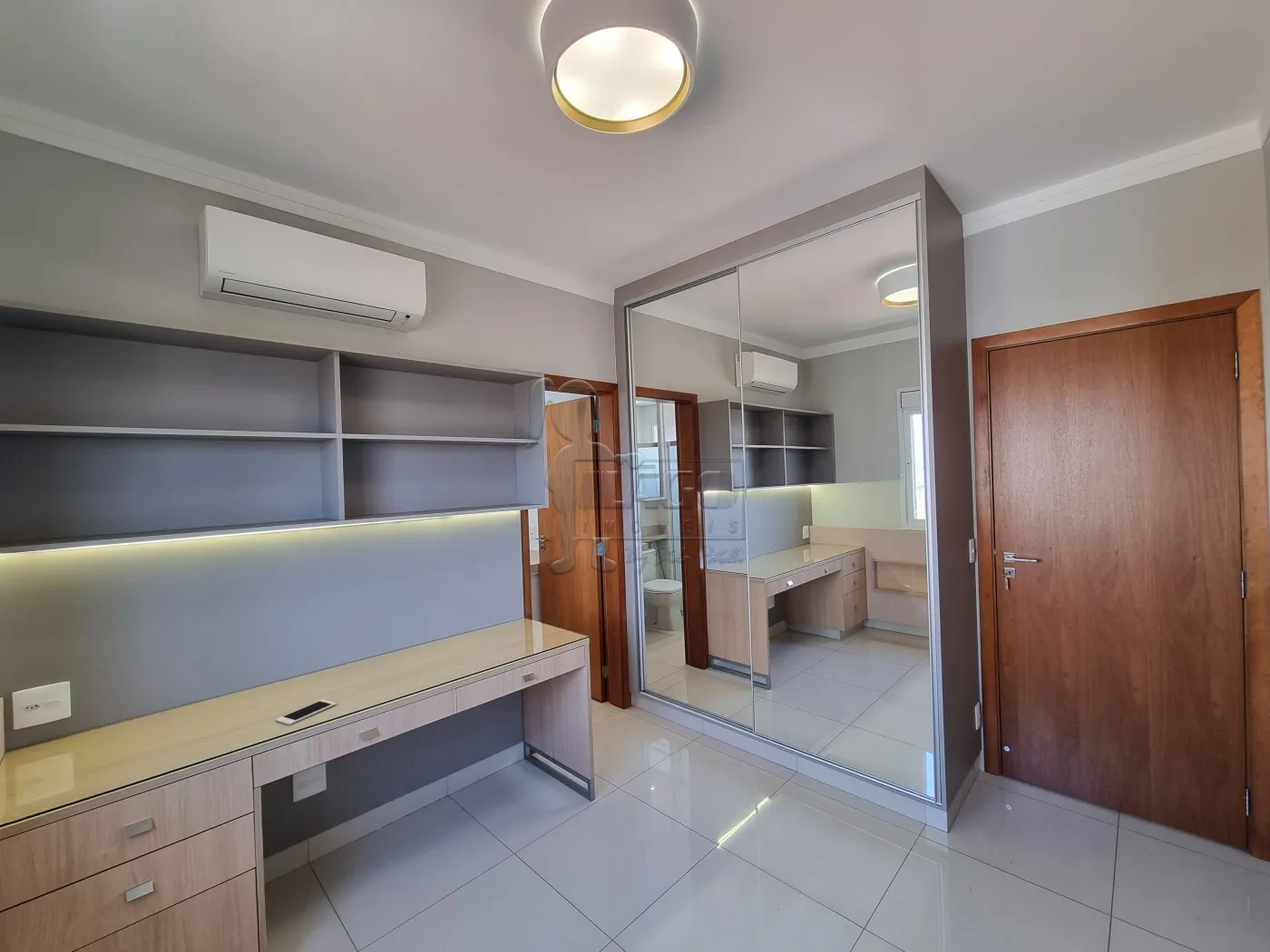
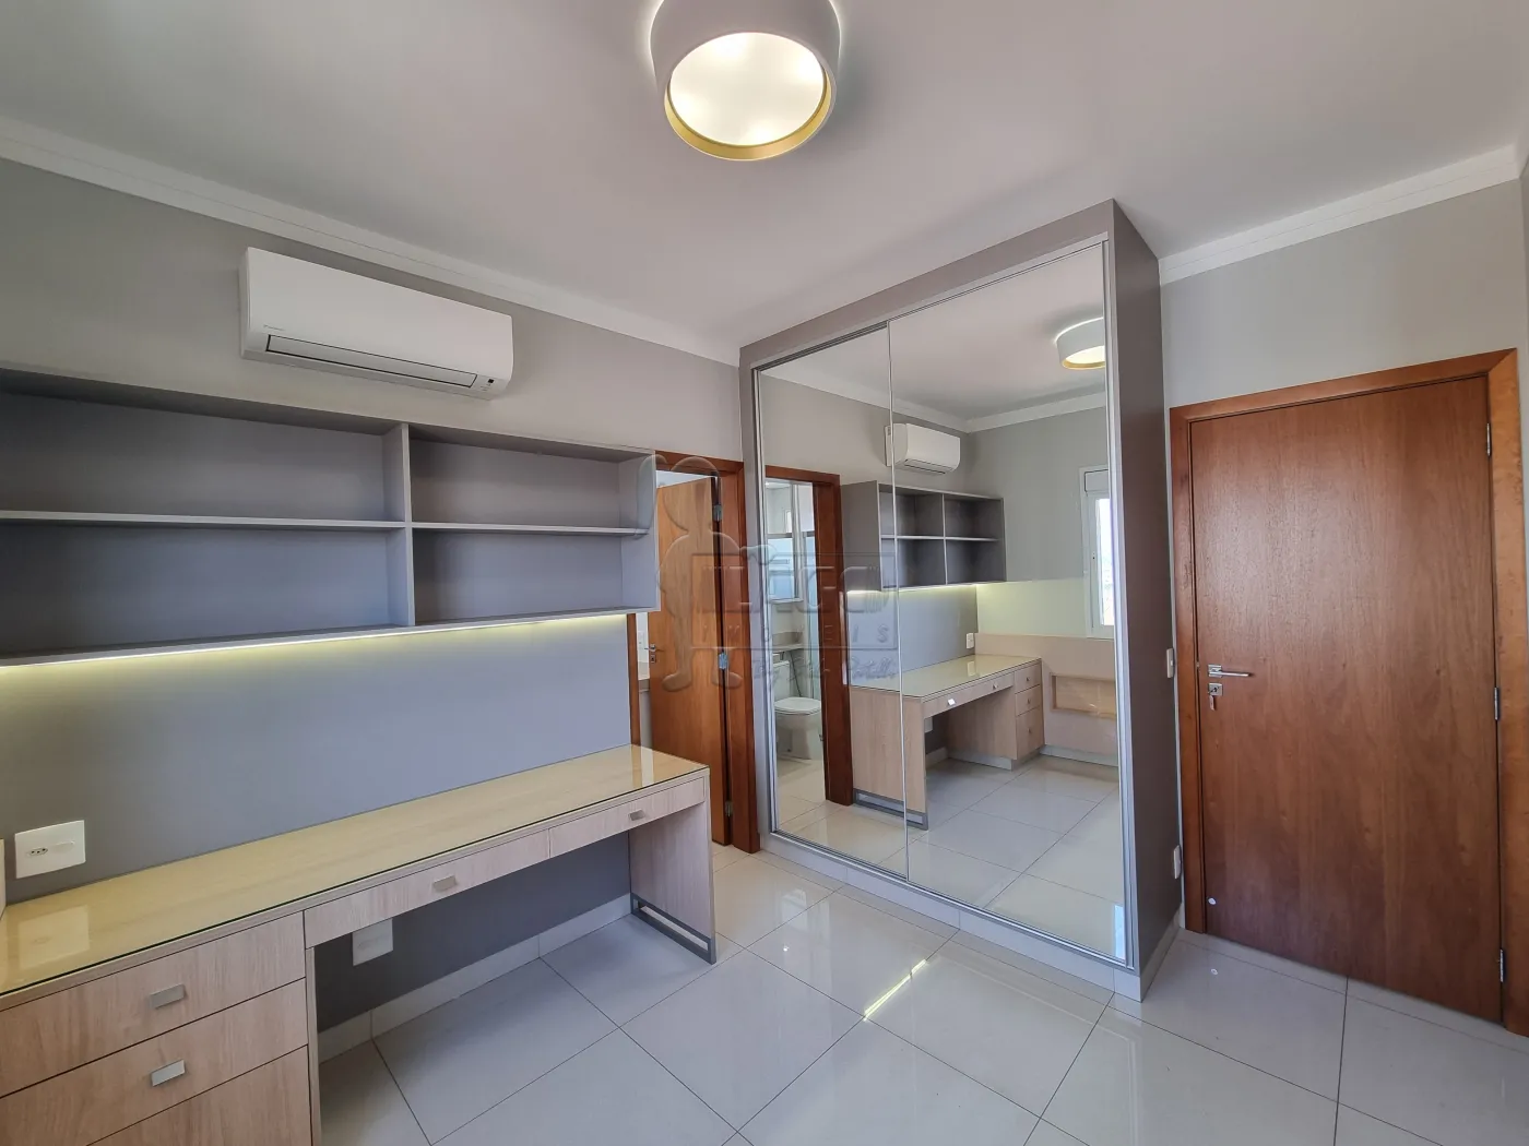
- cell phone (307, 711)
